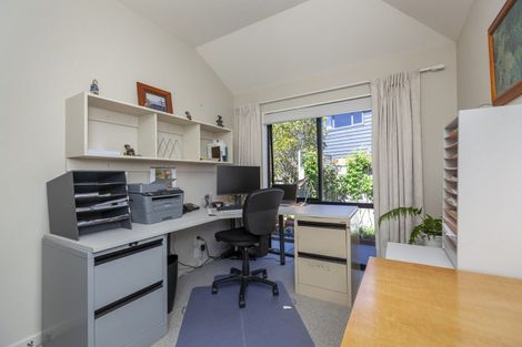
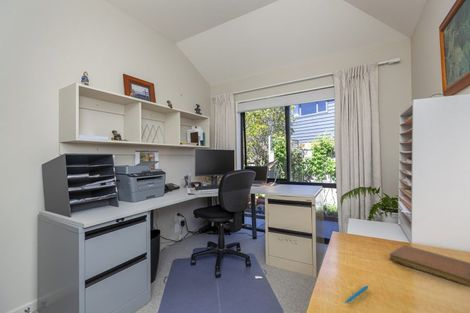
+ pen (357, 293)
+ notebook (433, 262)
